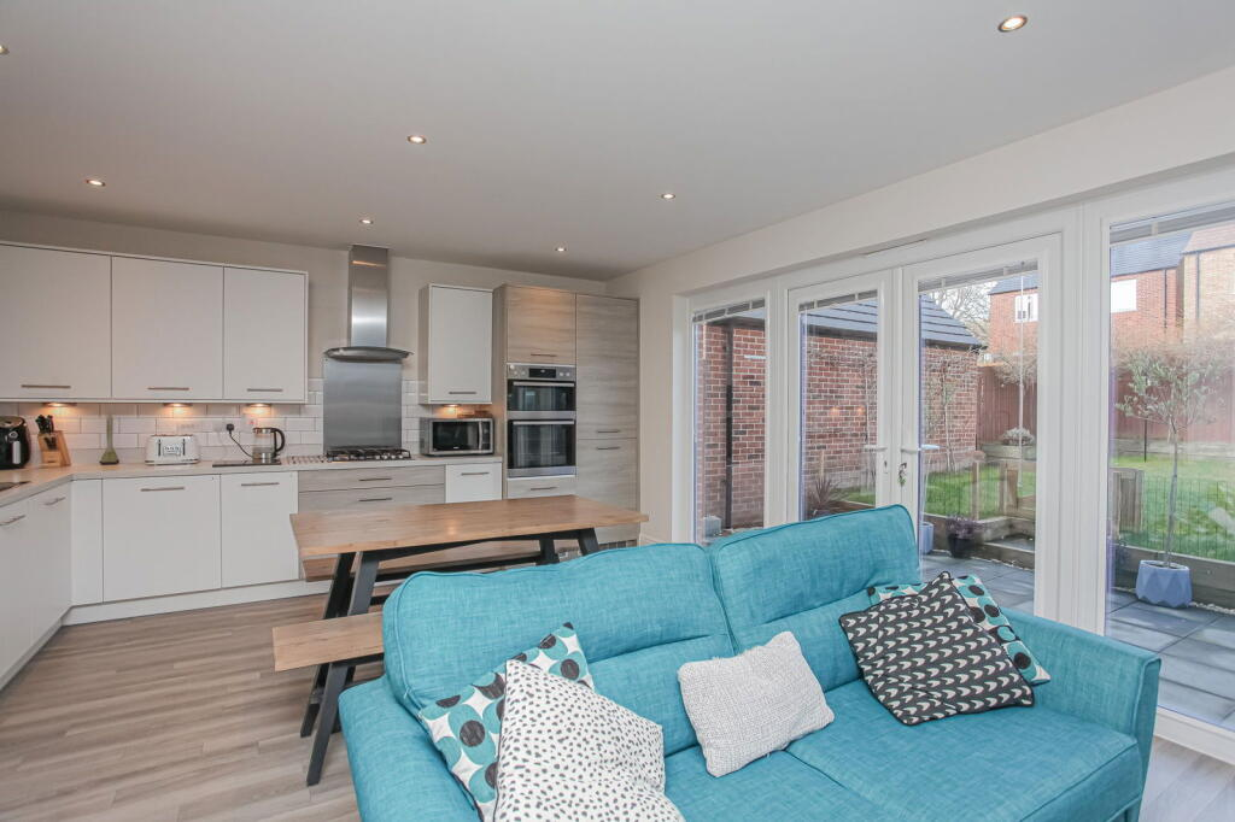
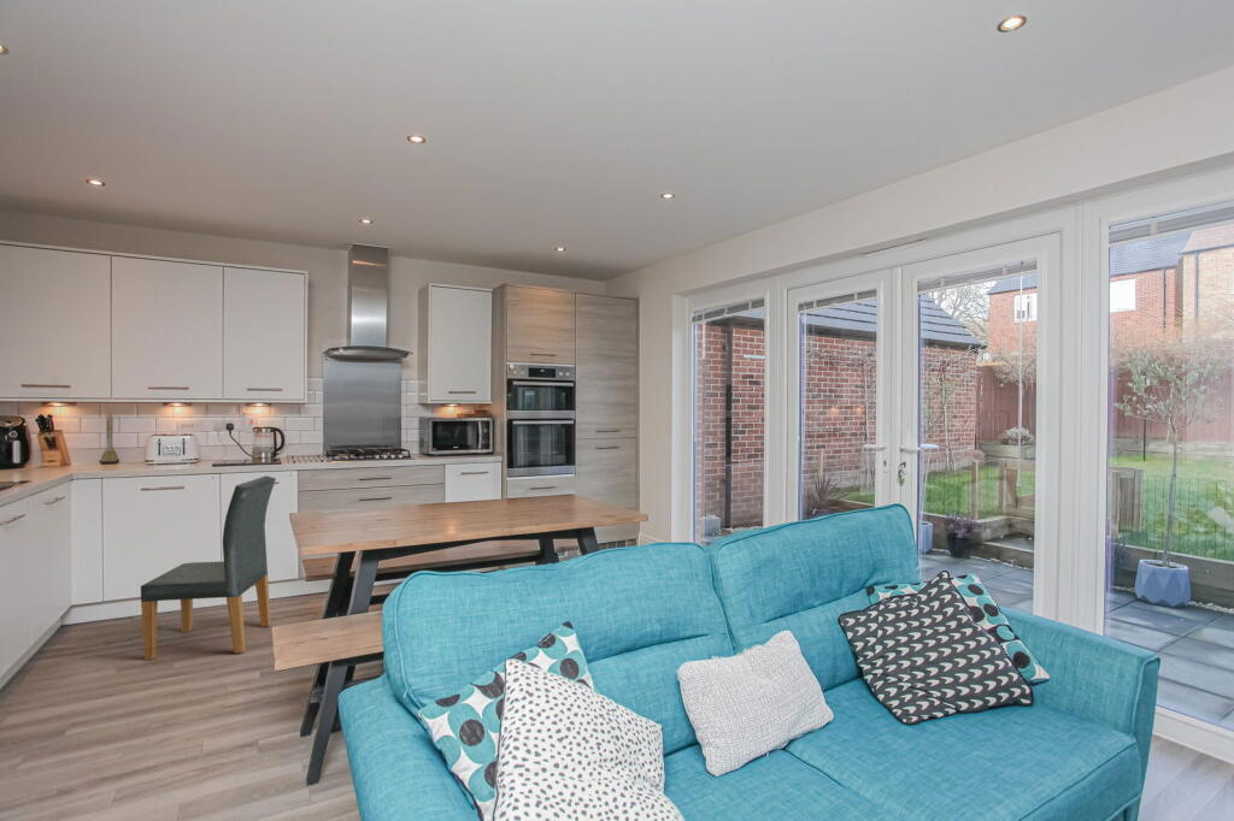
+ dining chair (213, 562)
